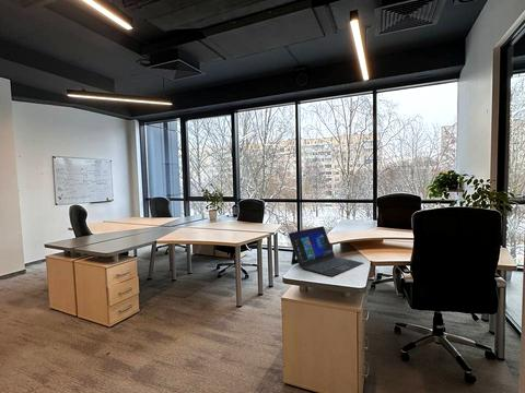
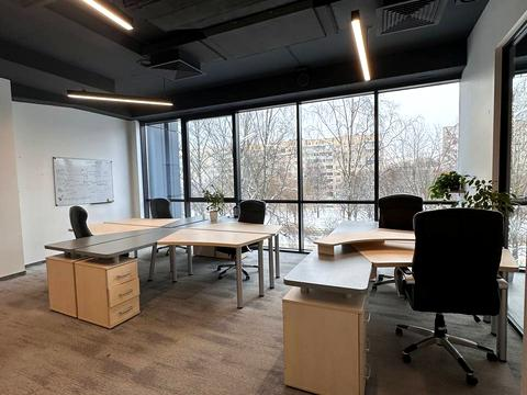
- laptop (326, 248)
